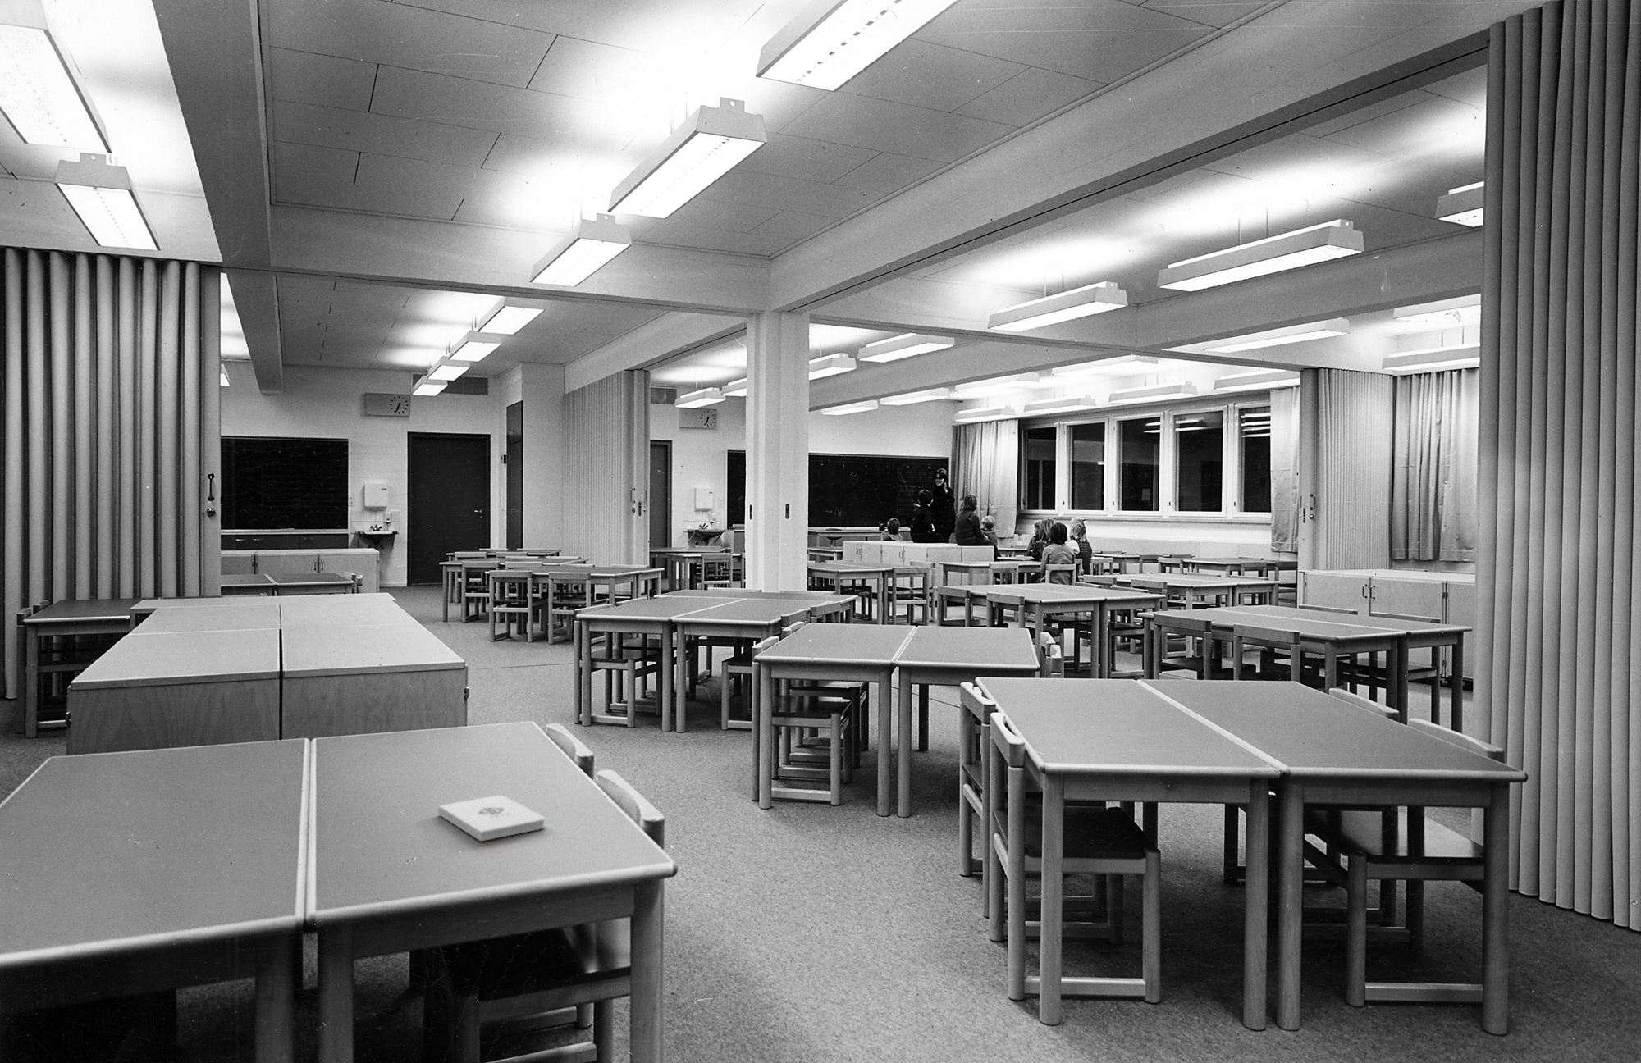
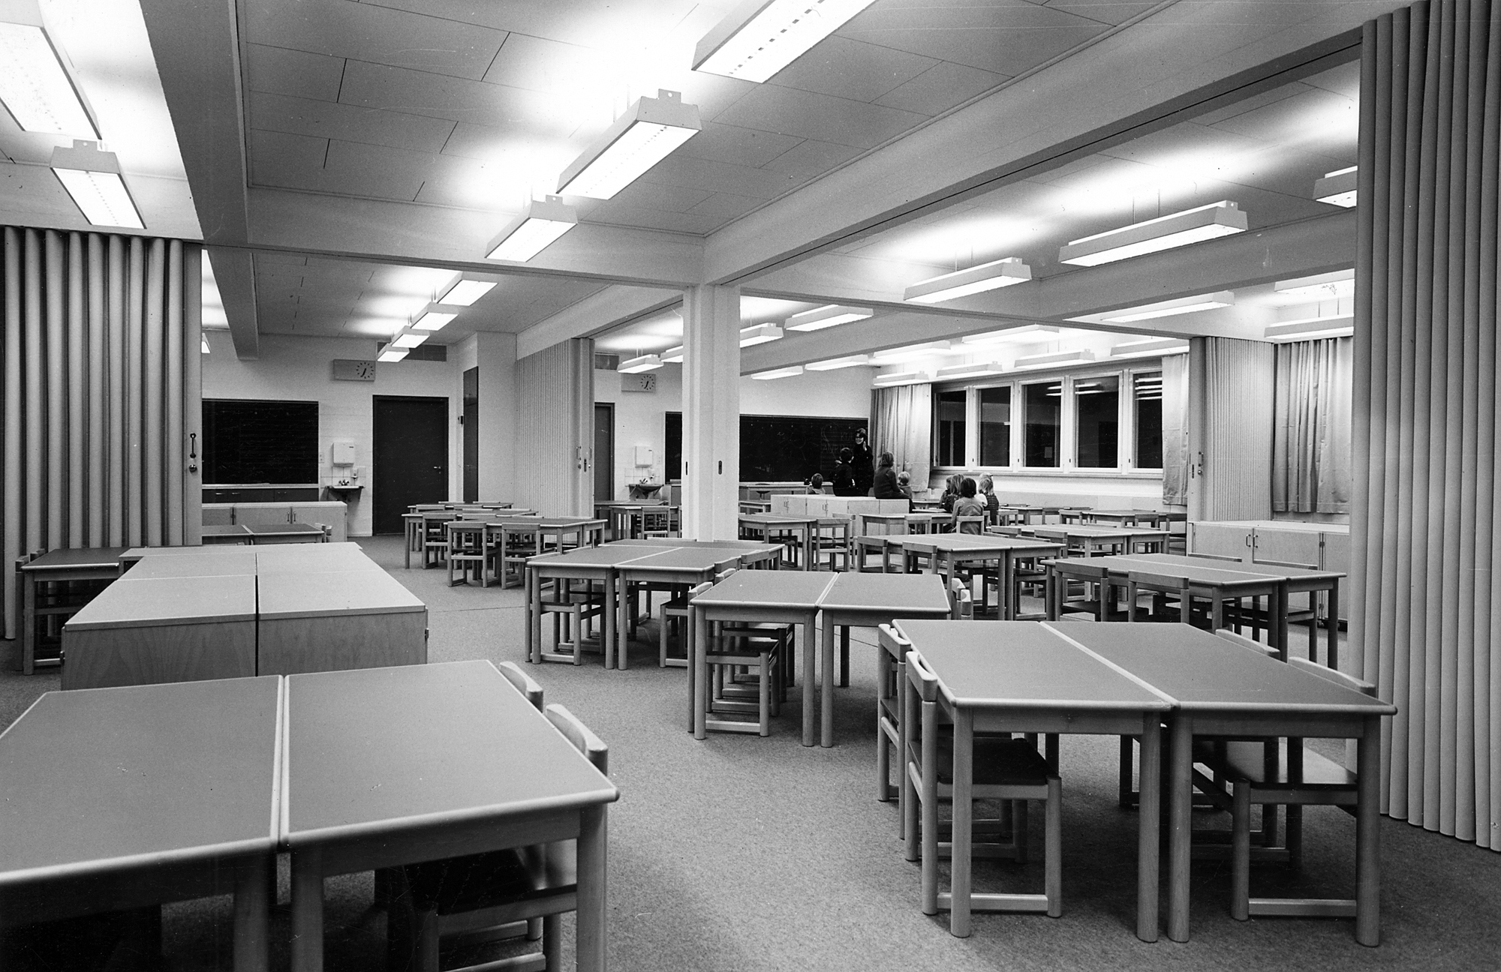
- notepad (492, 817)
